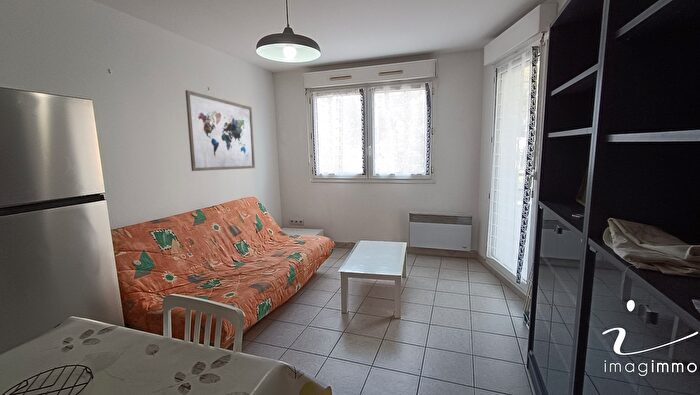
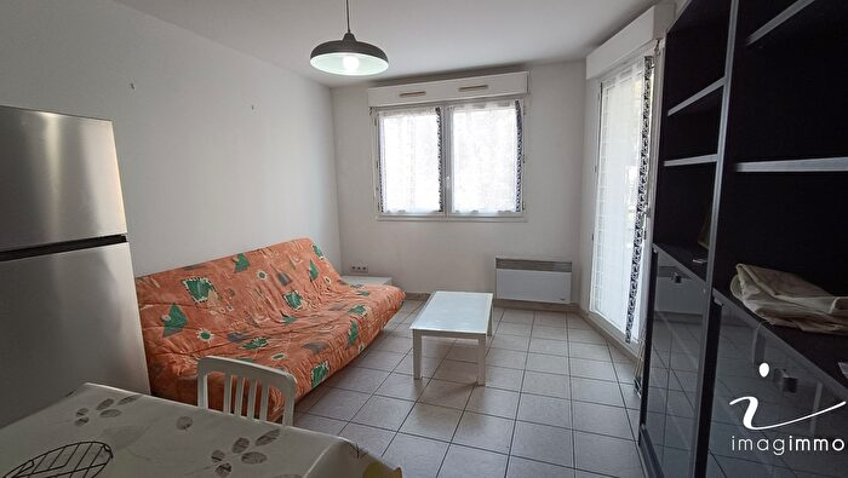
- wall art (225, 135)
